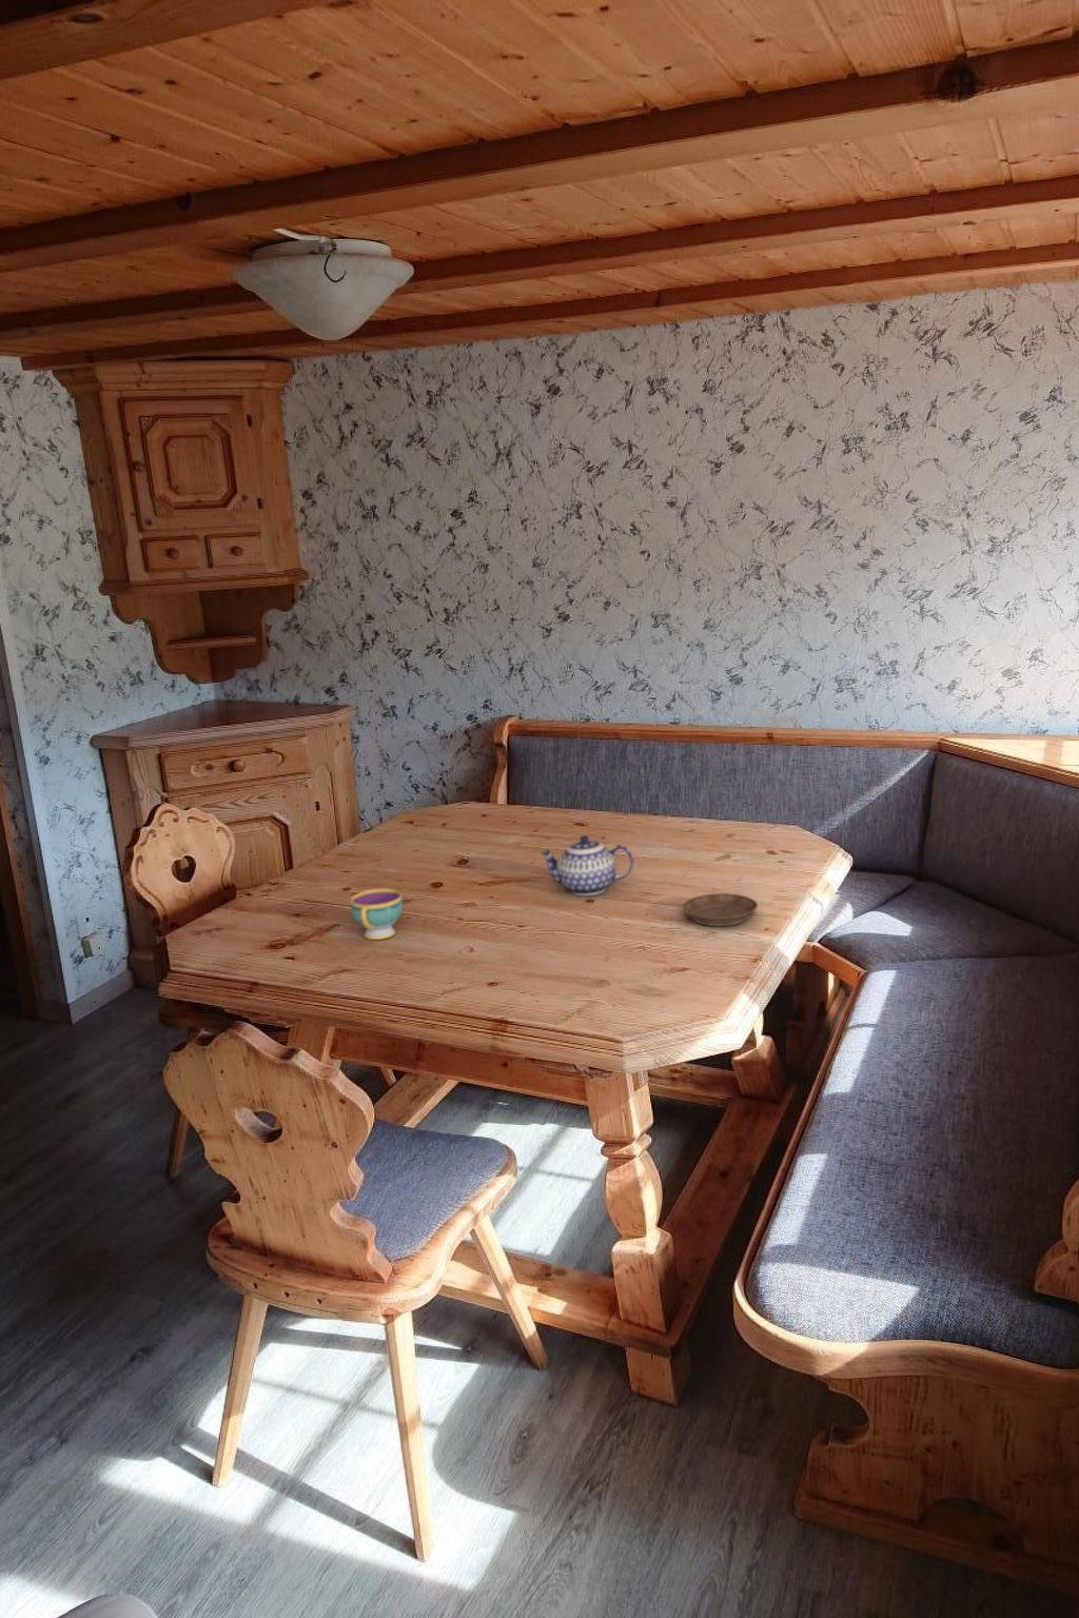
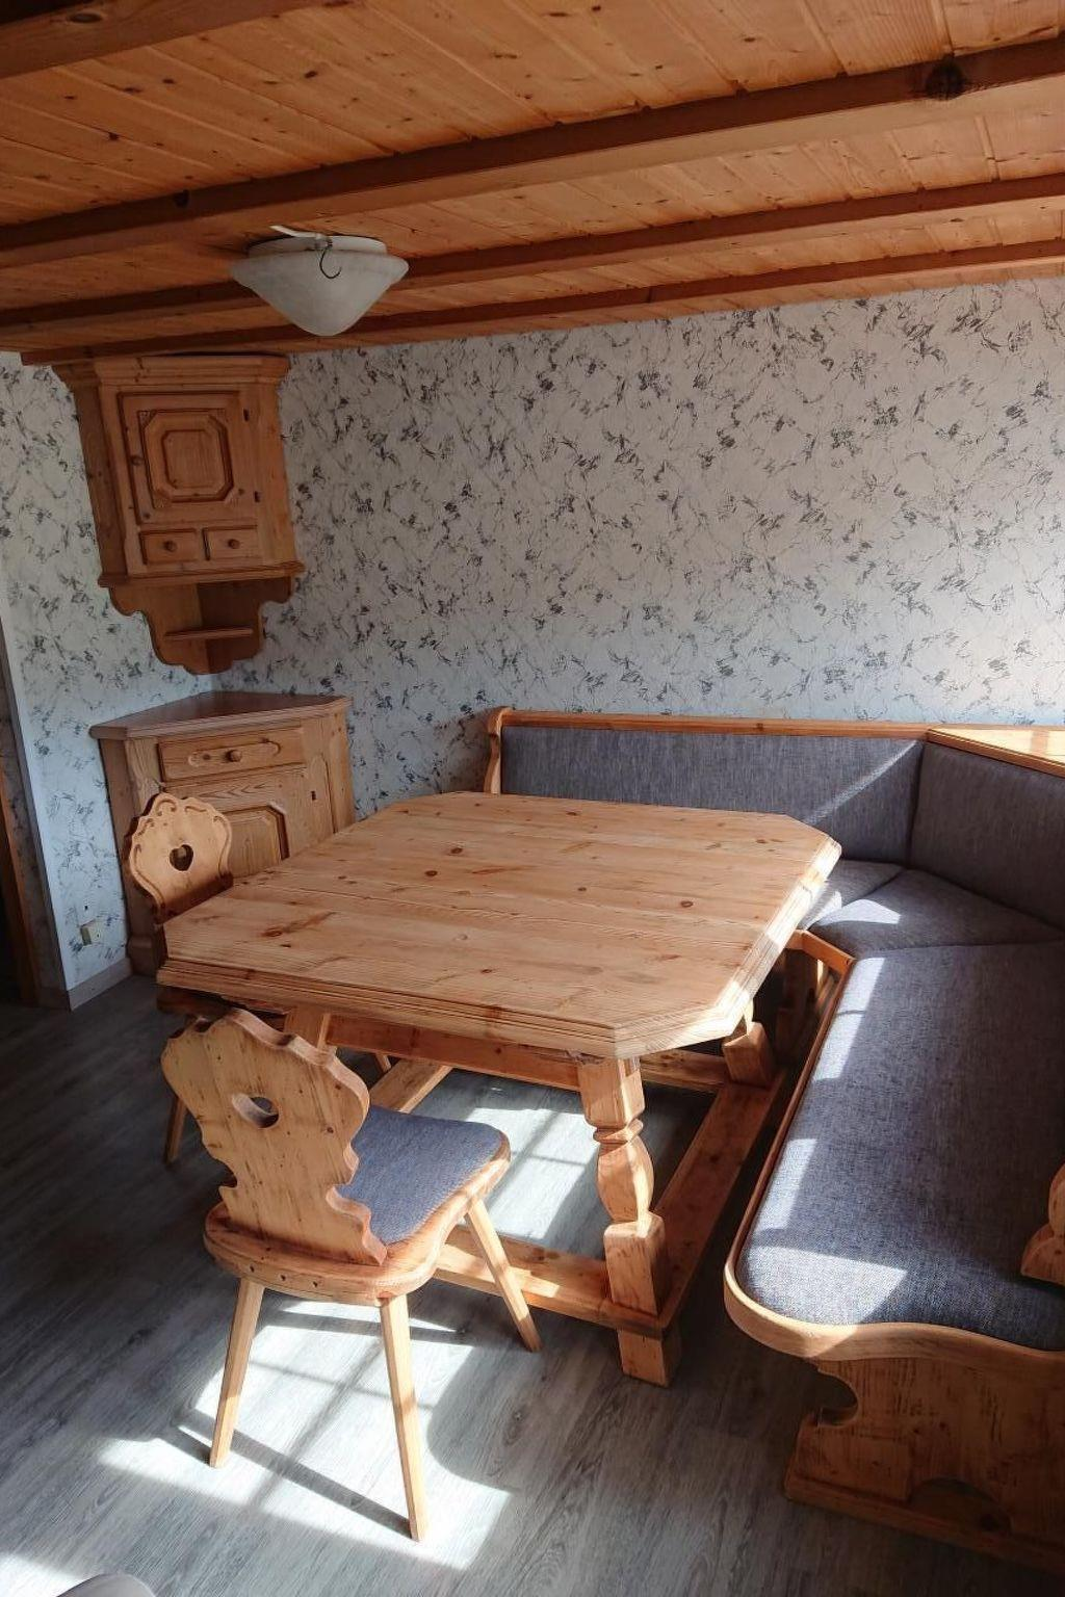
- teapot (585, 863)
- saucer (720, 911)
- teacup (375, 915)
